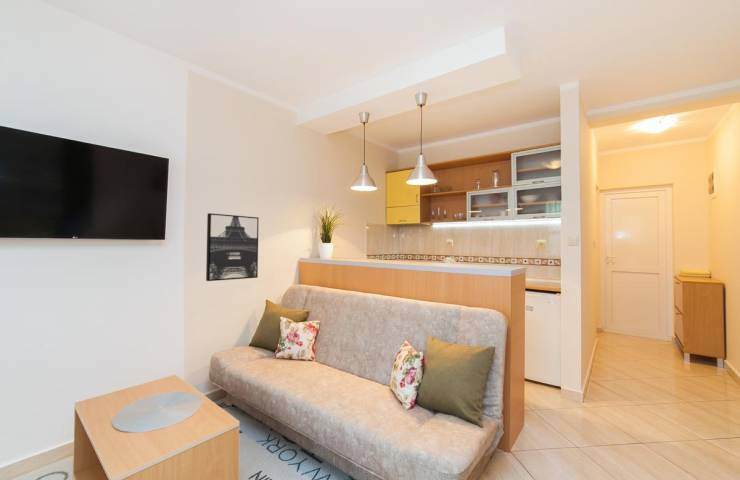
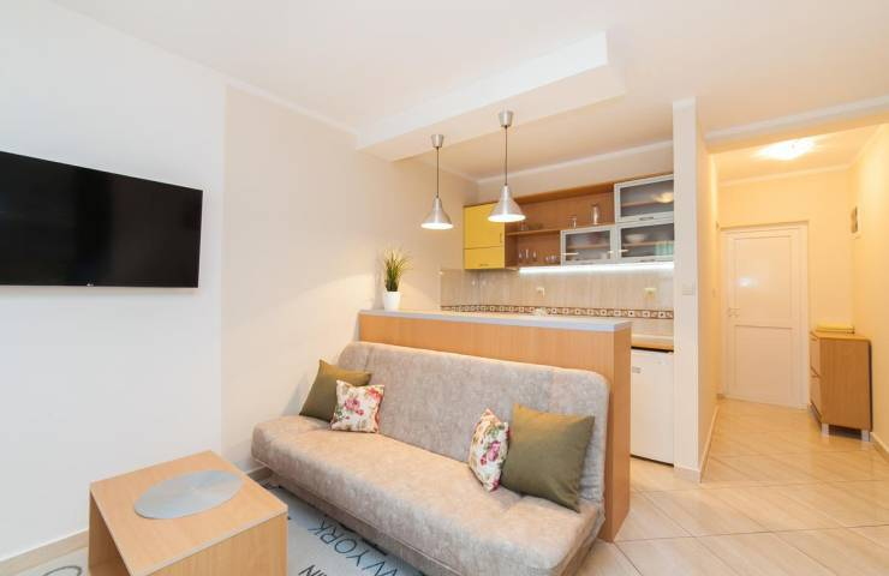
- wall art (233, 247)
